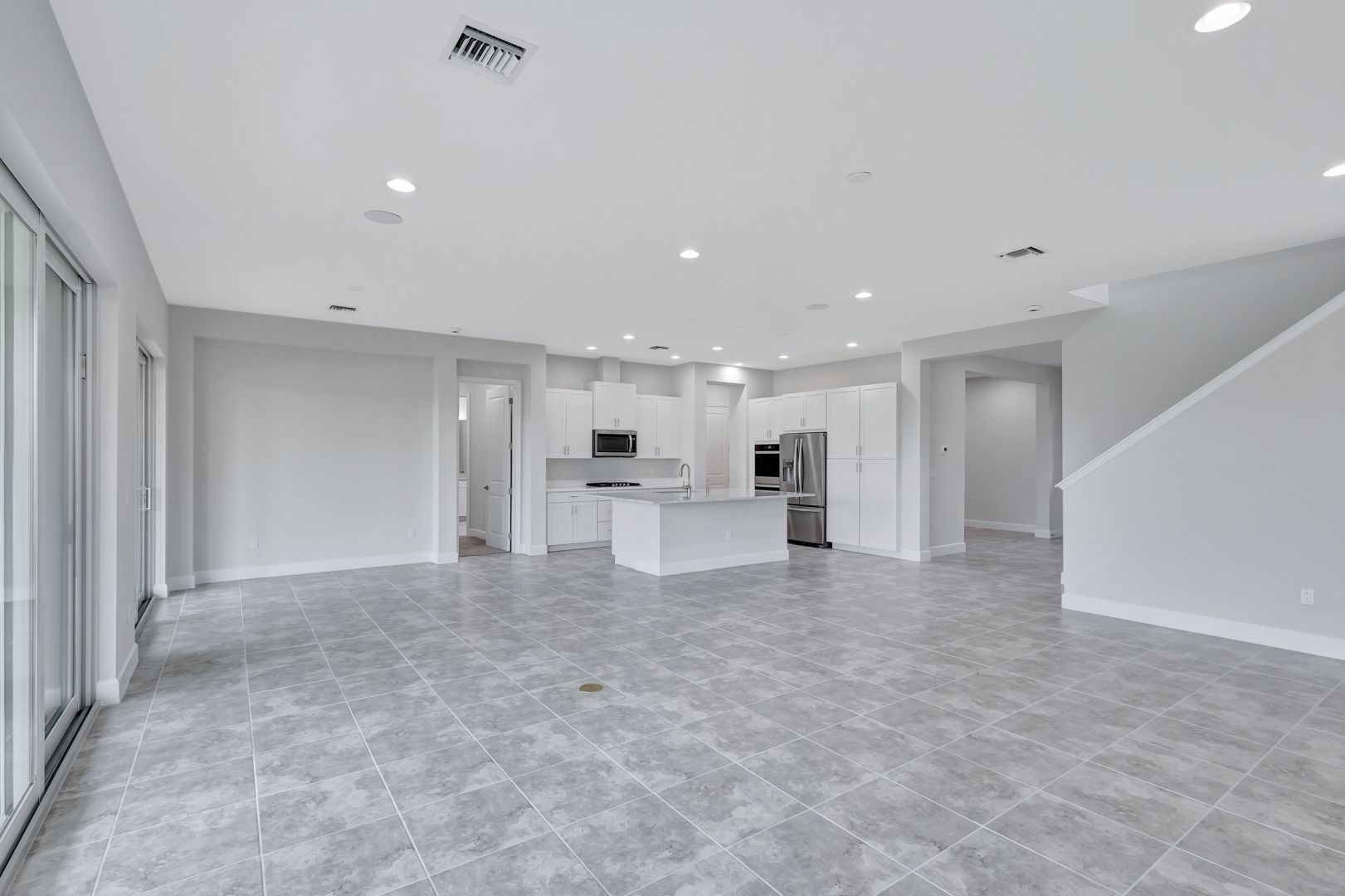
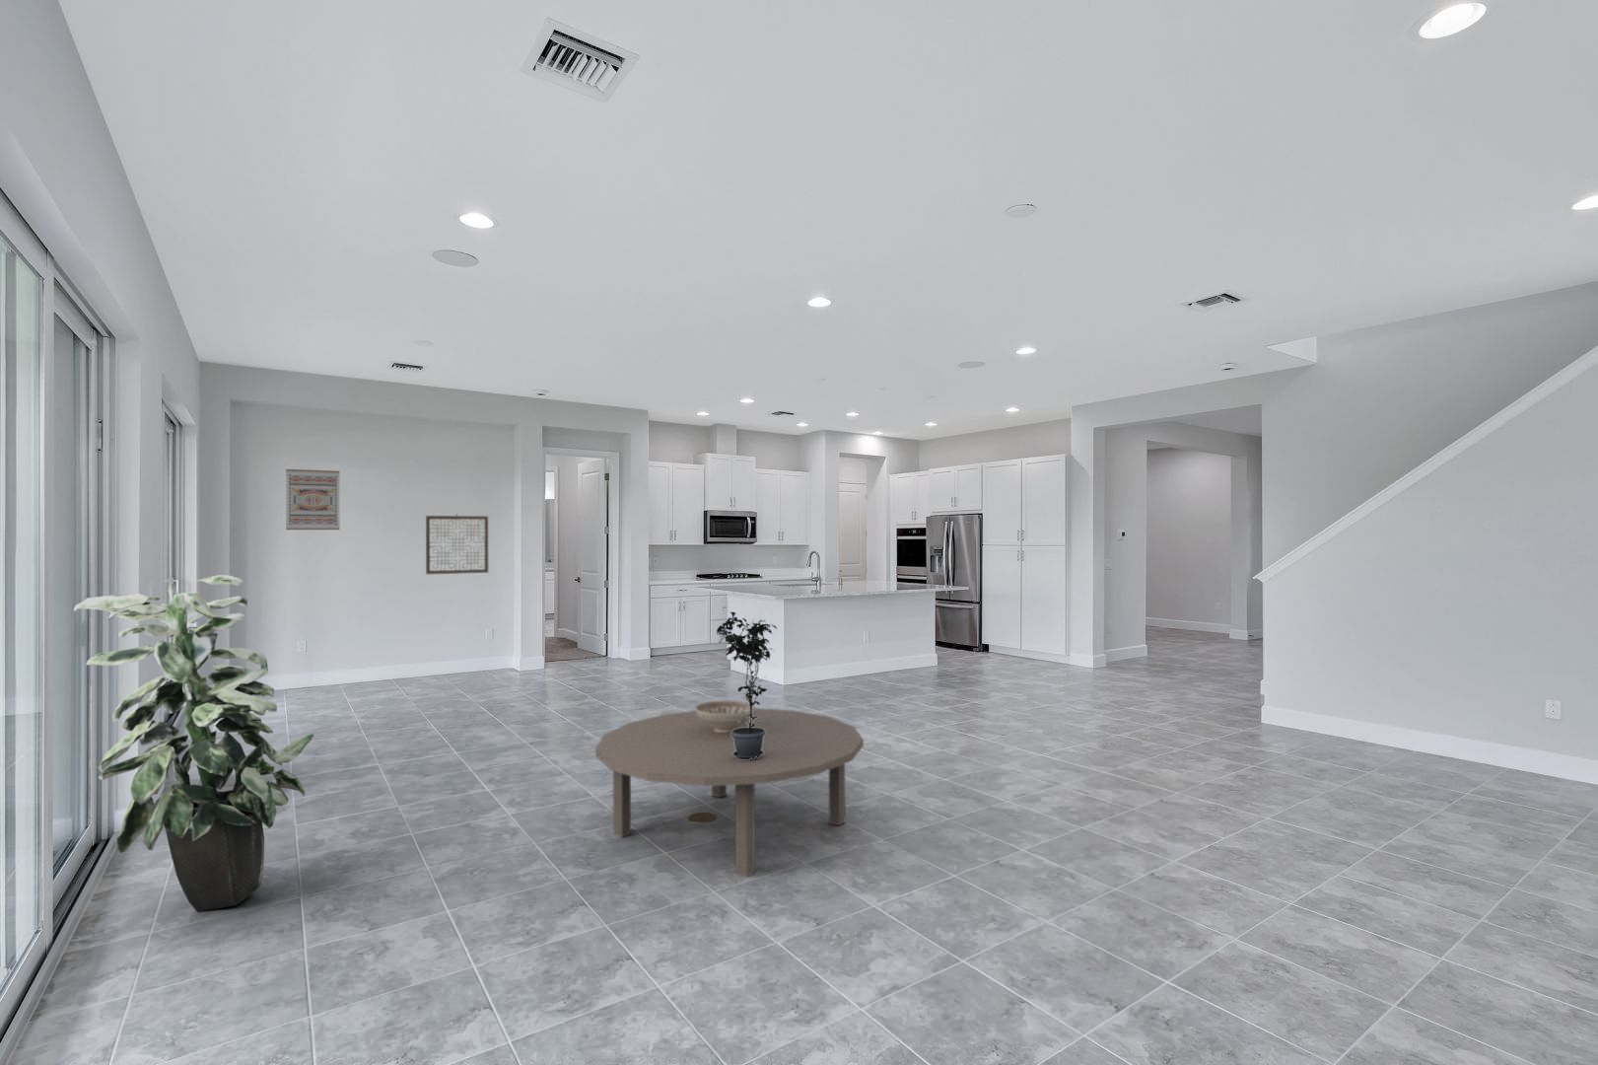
+ coffee table (732, 783)
+ decorative bowl (726, 718)
+ wall art (312, 500)
+ potted plant (746, 683)
+ indoor plant (202, 742)
+ wall art (457, 542)
